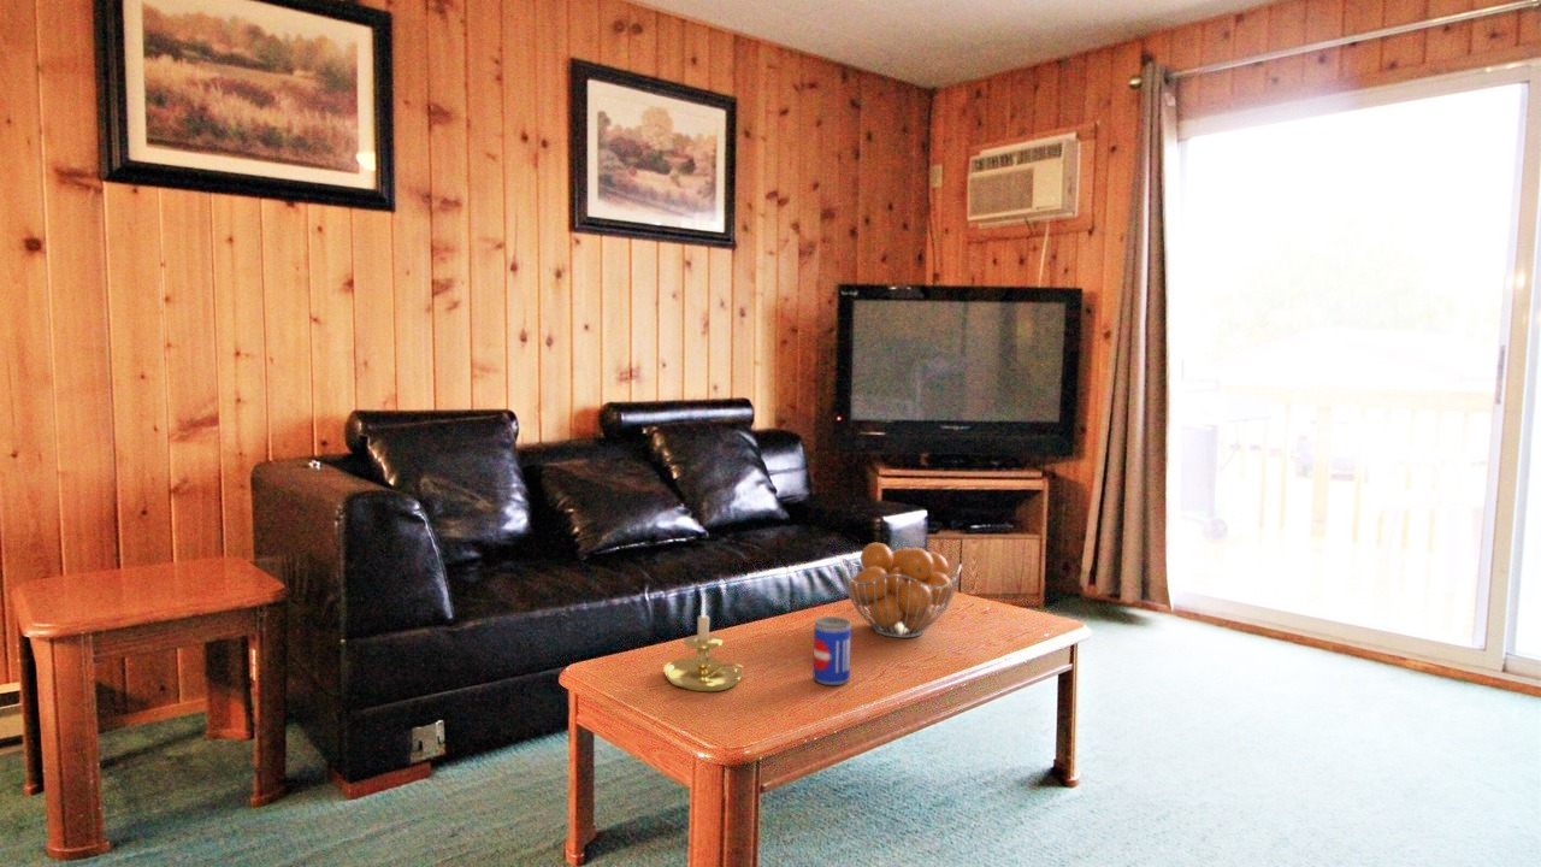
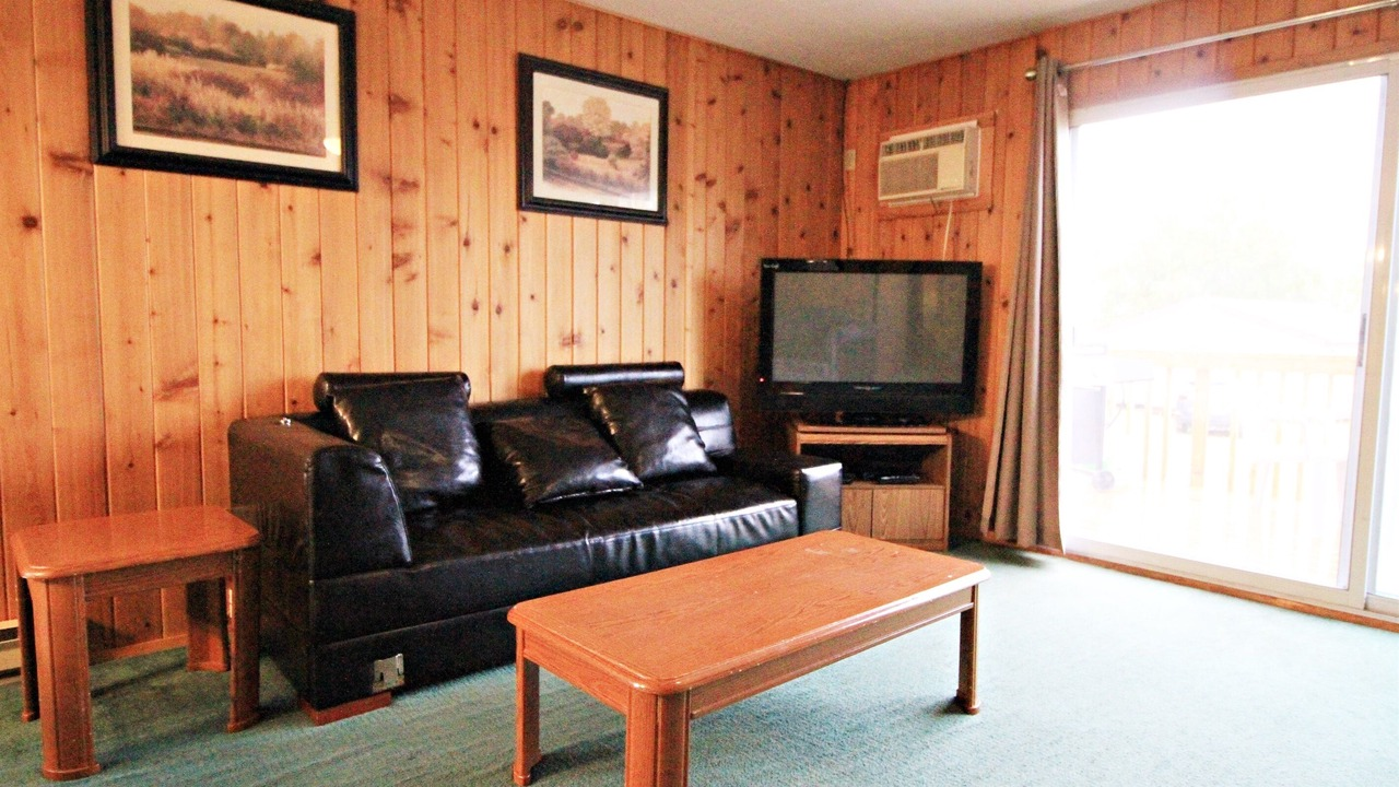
- fruit basket (899, 588)
- beer can (832, 650)
- candle holder (707, 638)
